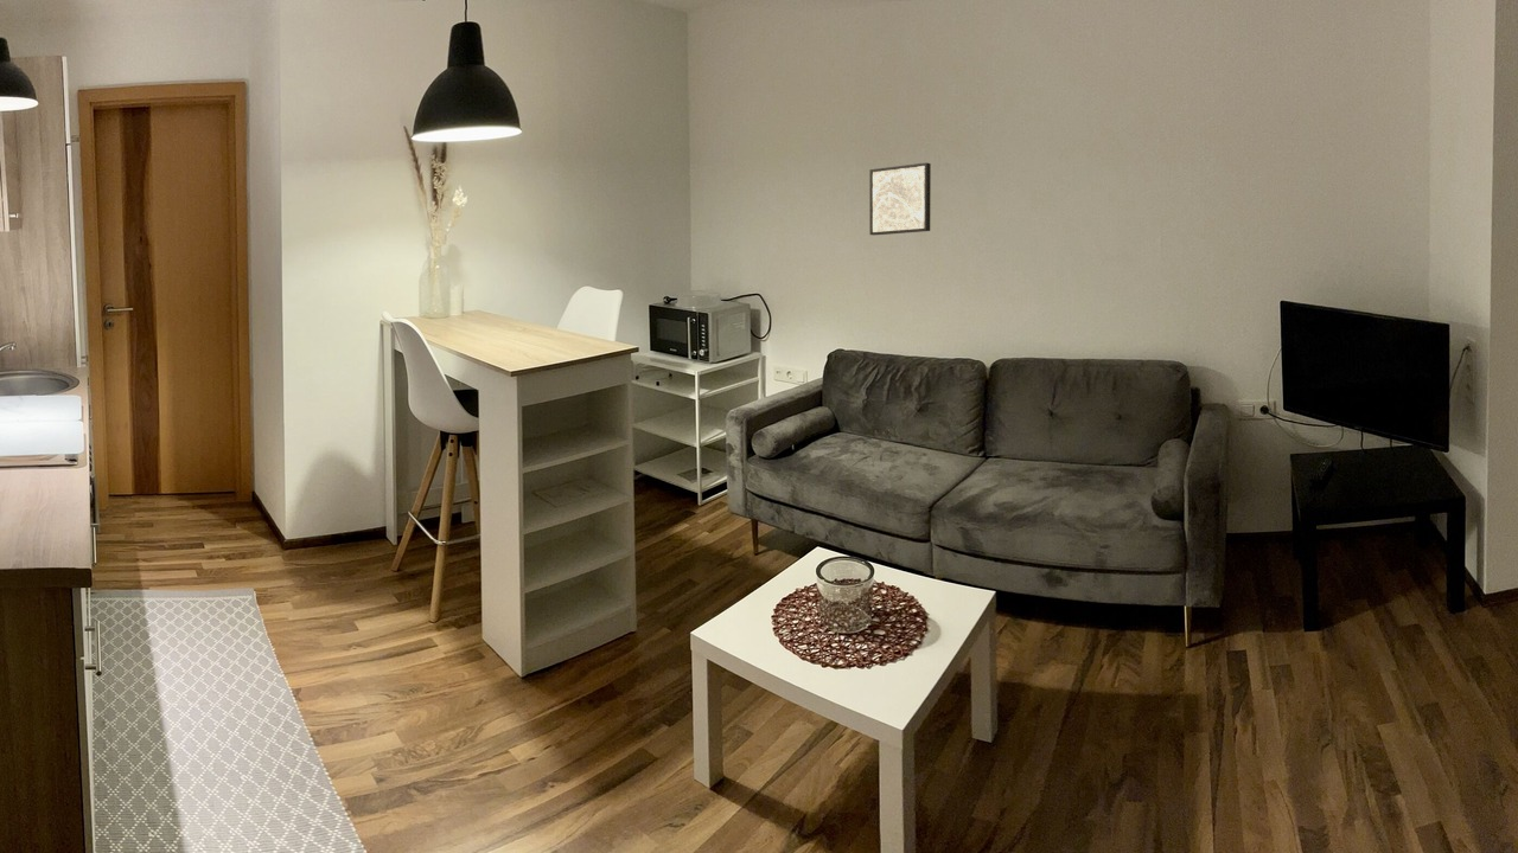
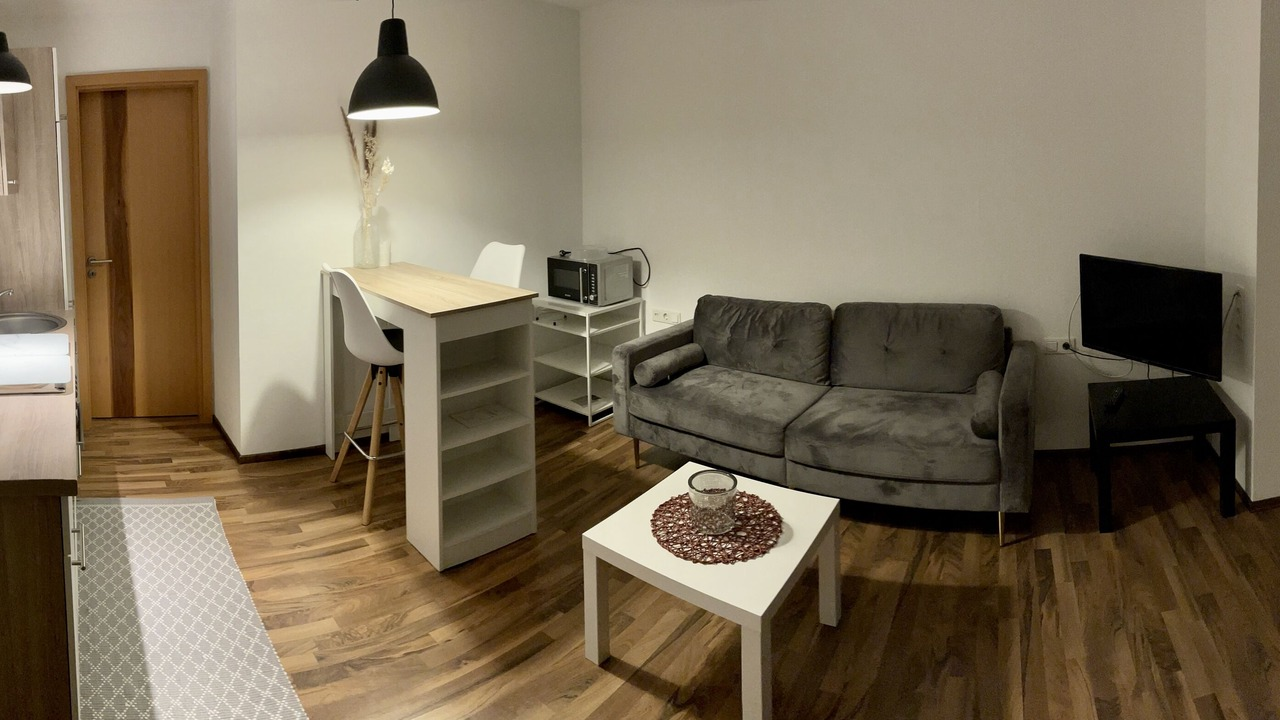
- wall art (899, 199)
